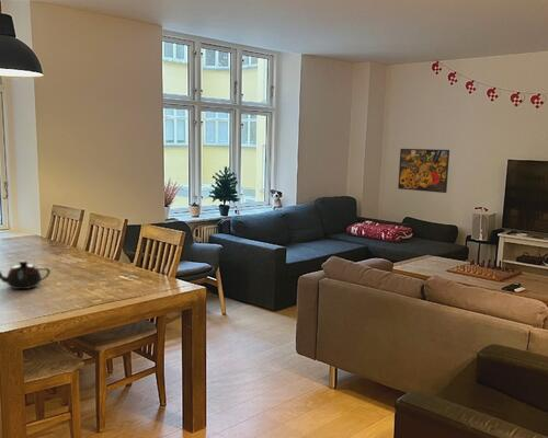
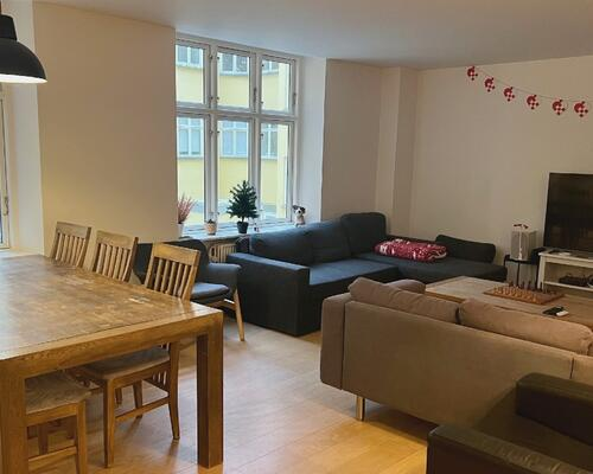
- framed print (422, 170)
- teapot (22, 274)
